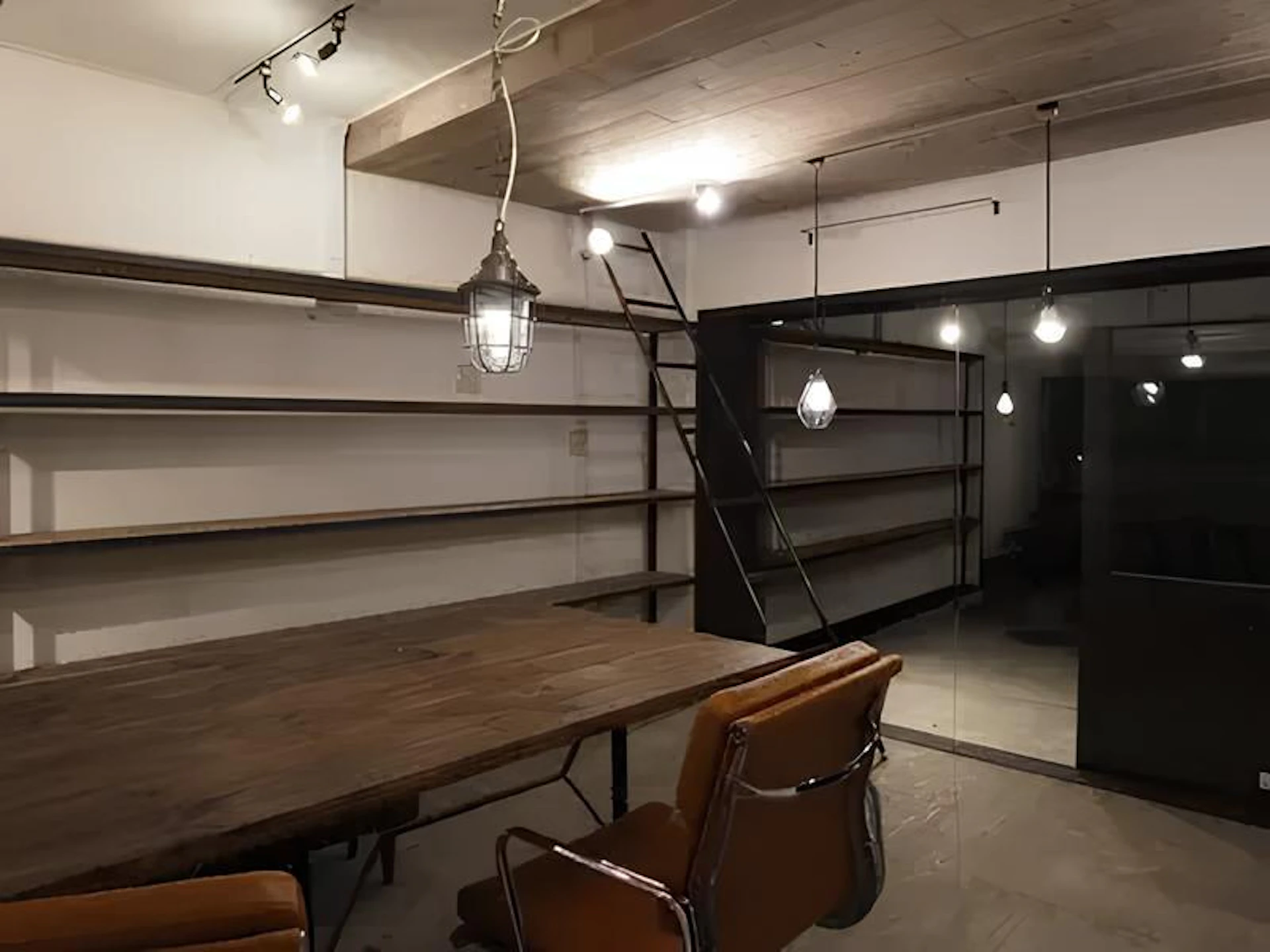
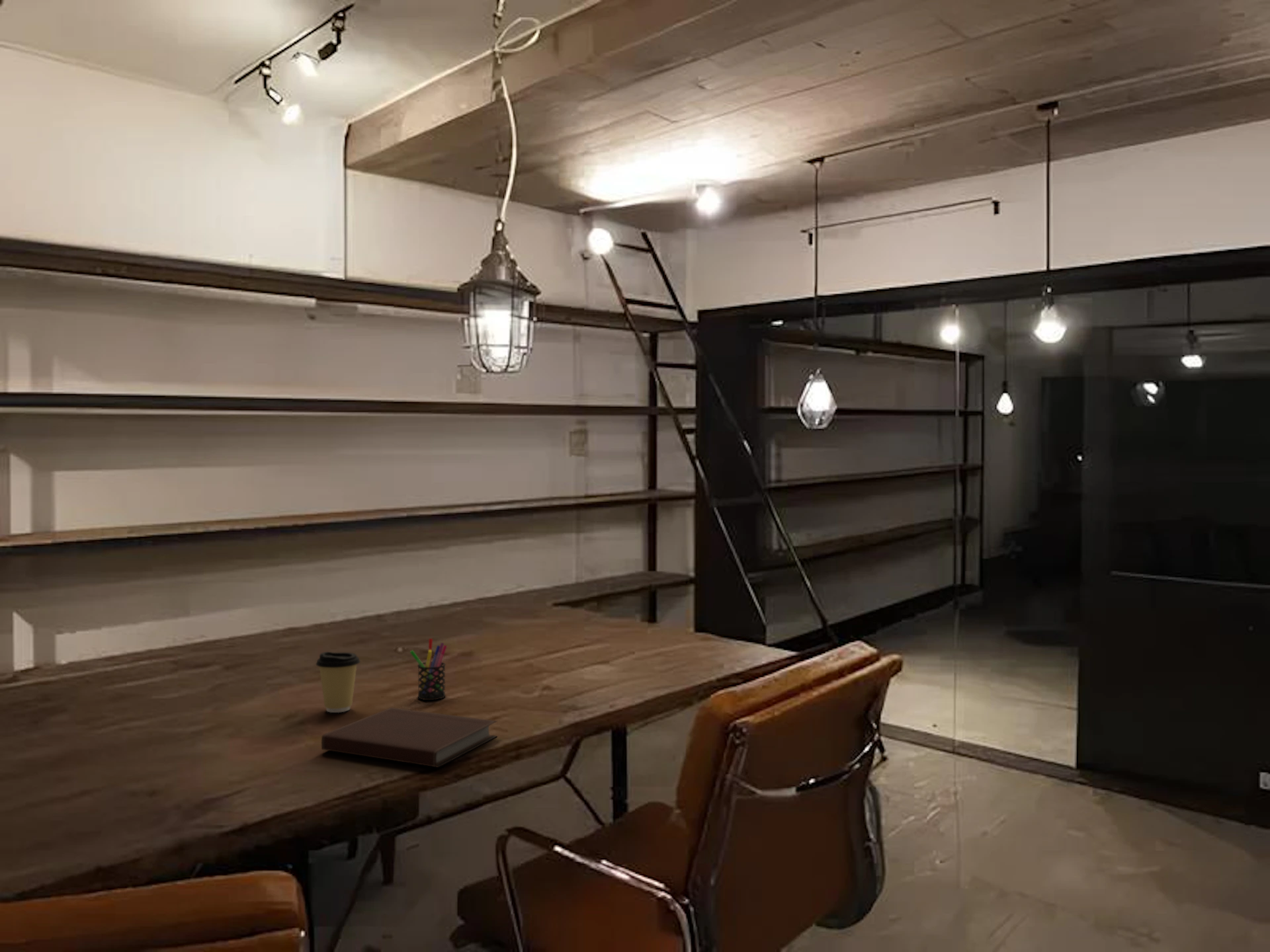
+ pen holder (428, 668)
+ notebook (411, 735)
+ coffee cup (338, 681)
